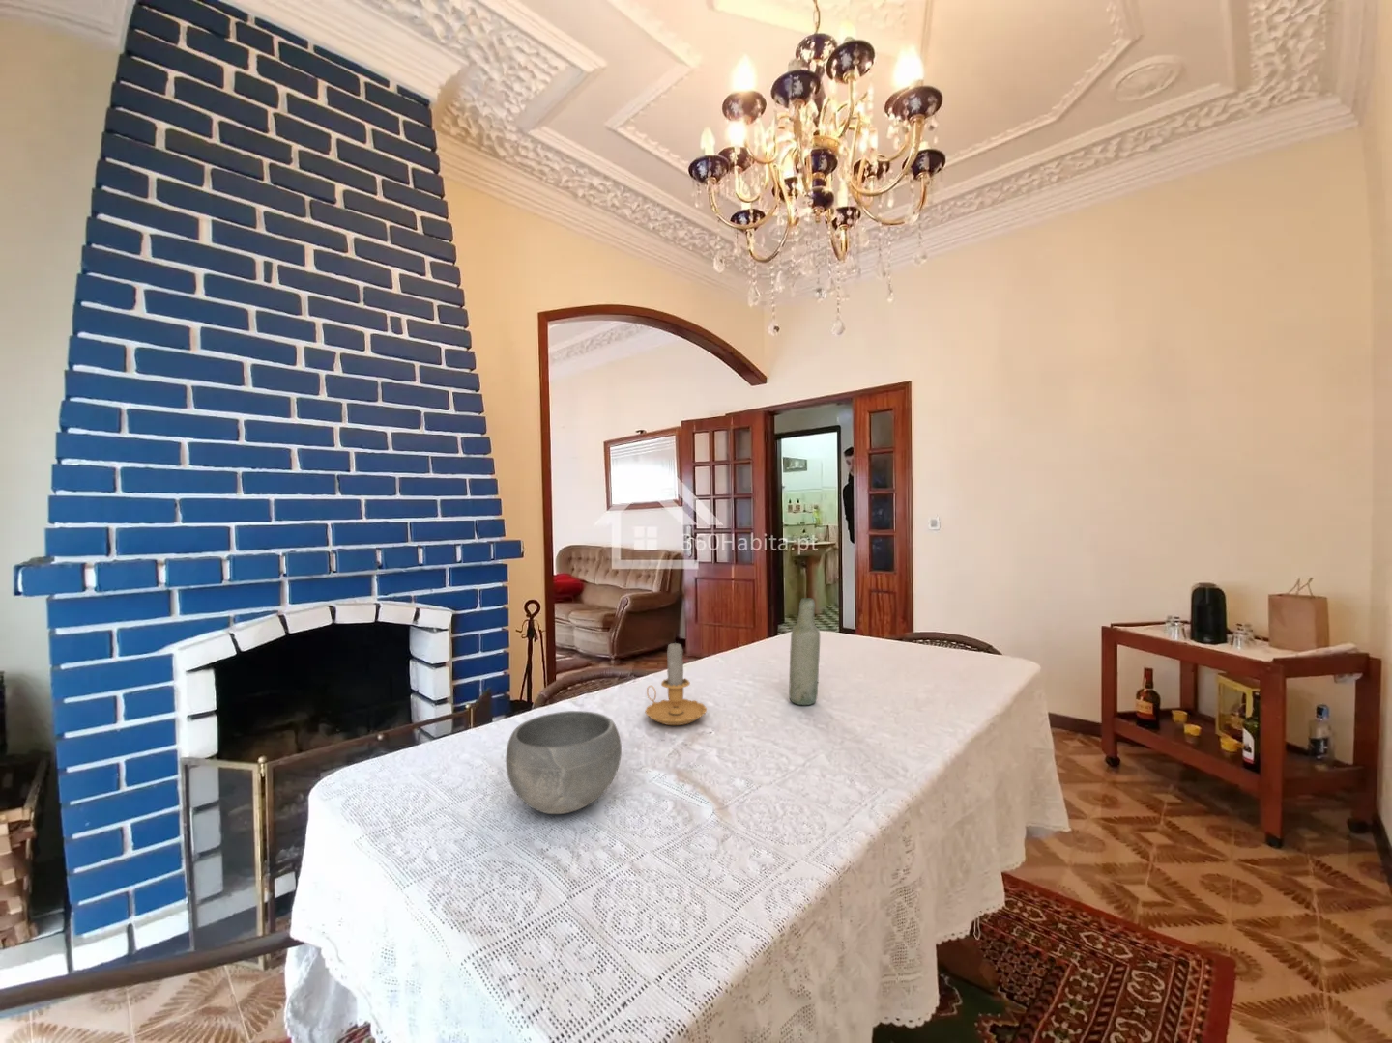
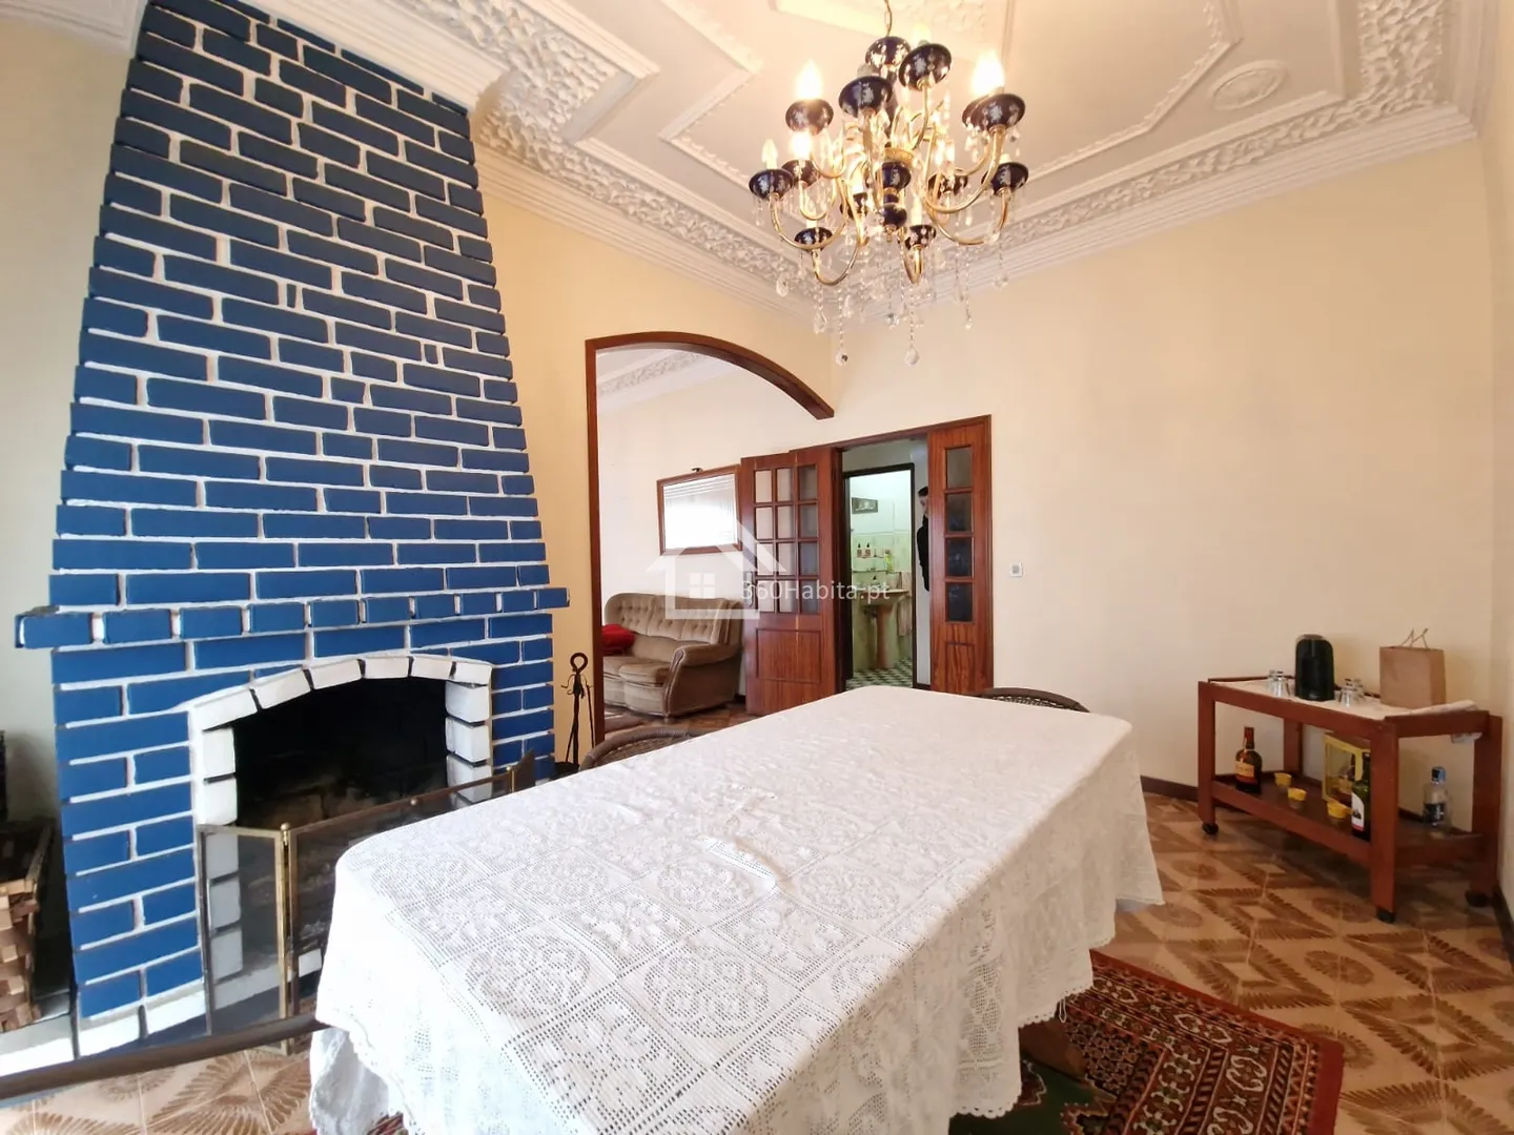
- bowl (564, 765)
- candle (670, 678)
- bottle (803, 650)
